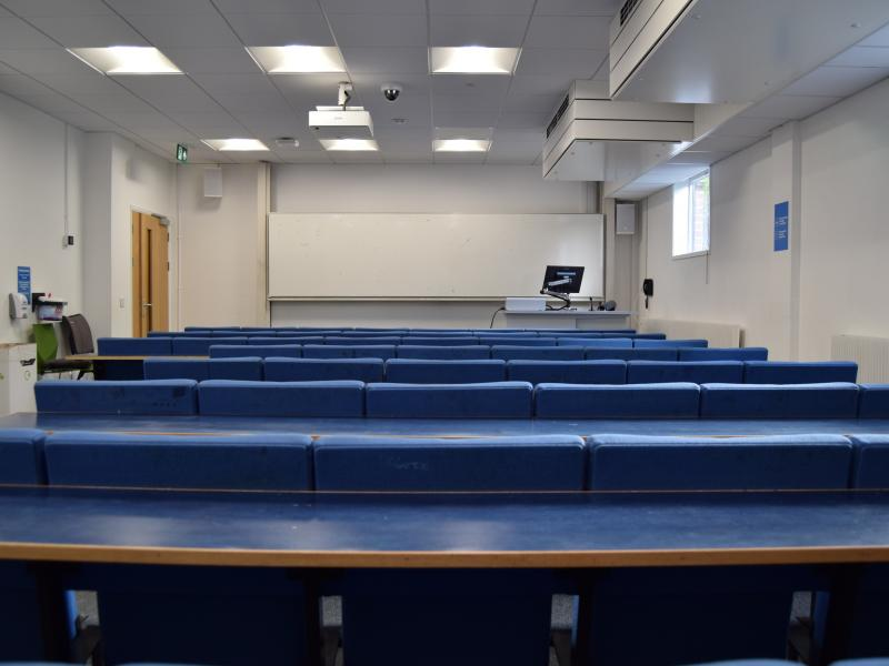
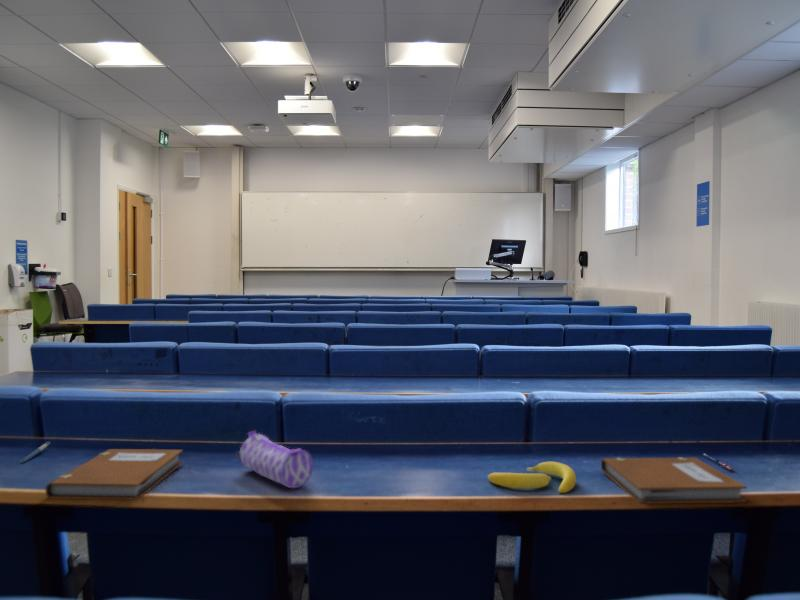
+ pen (717, 461)
+ notebook (670, 477)
+ notebook (121, 471)
+ banana (533, 474)
+ pen (35, 451)
+ pencil case (275, 458)
